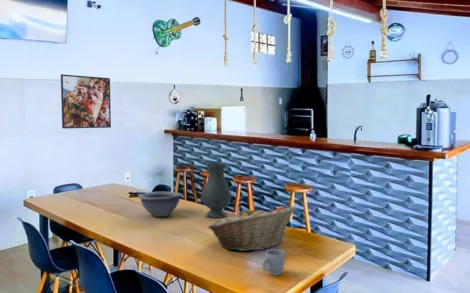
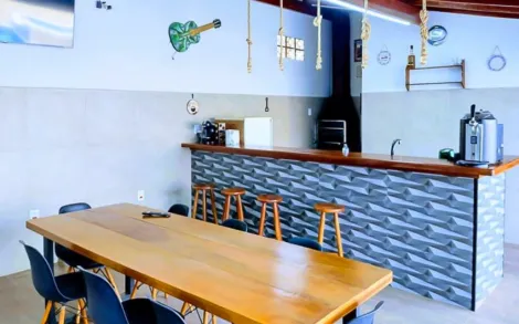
- fruit basket (253, 224)
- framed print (87, 102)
- vase (216, 189)
- bowl (160, 204)
- mug (272, 263)
